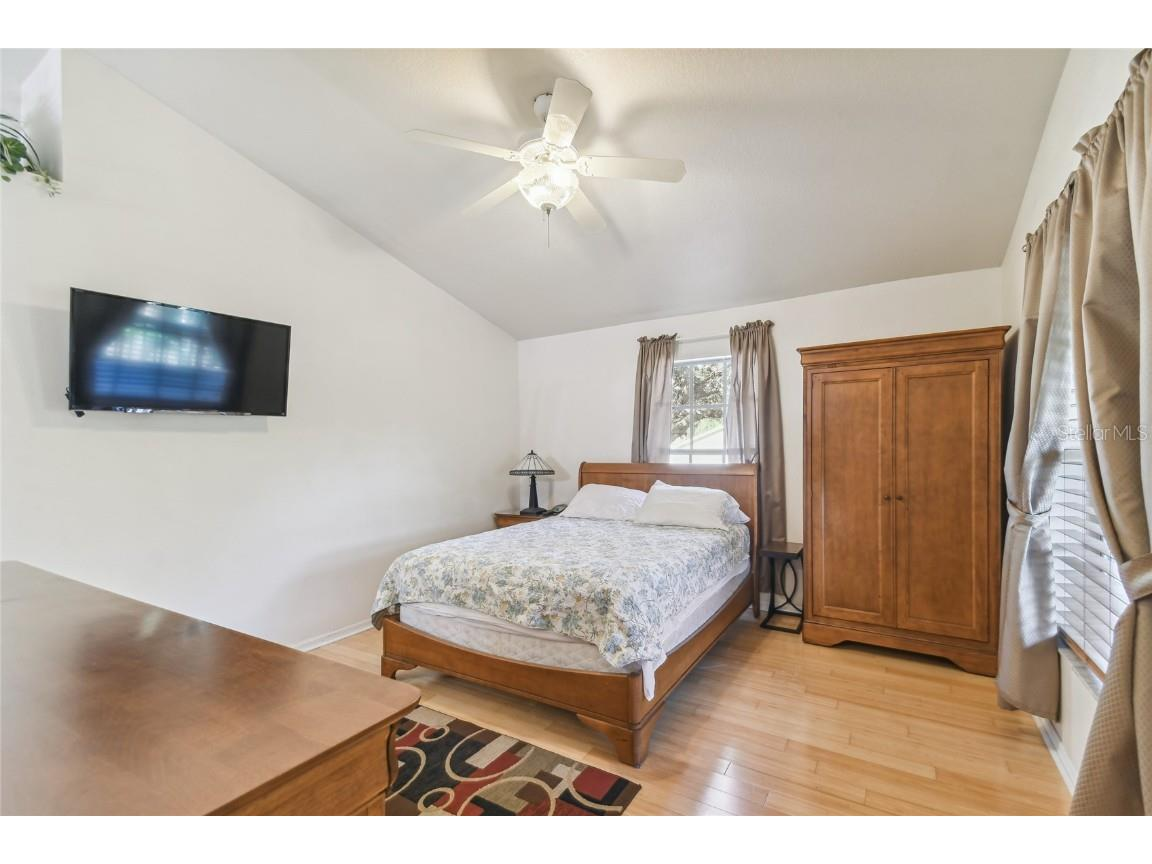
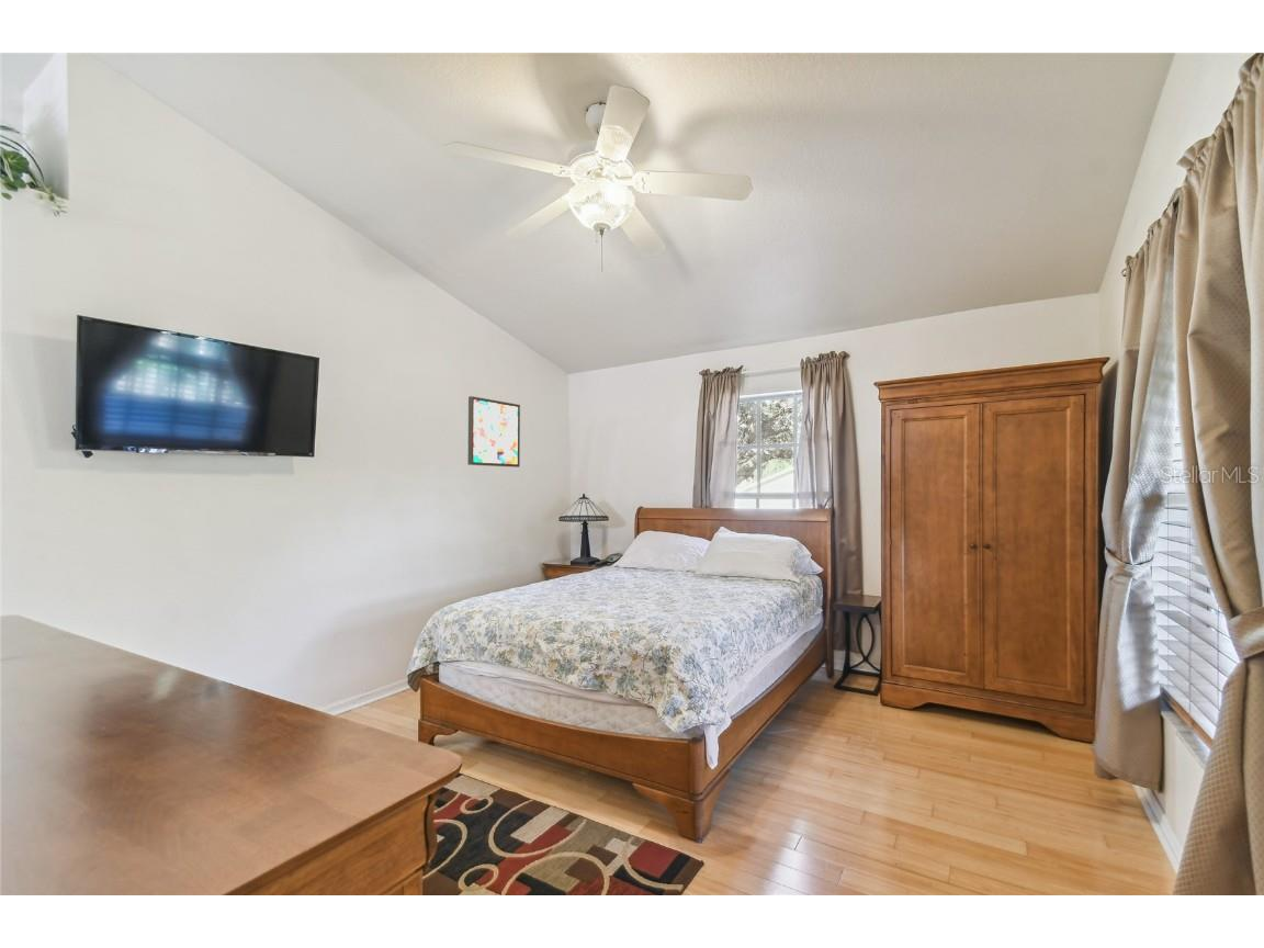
+ wall art (495, 432)
